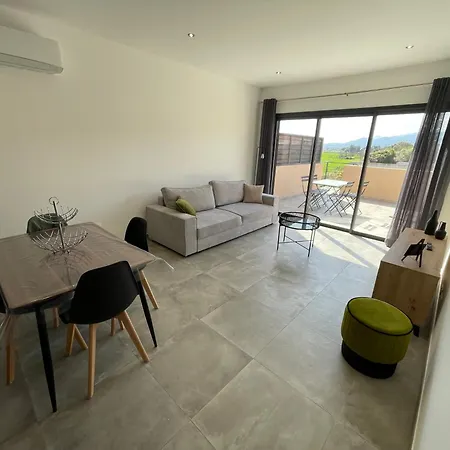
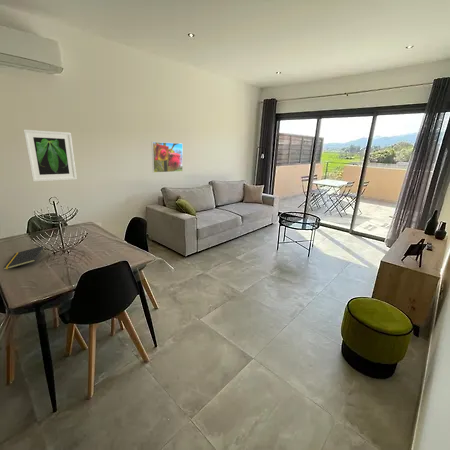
+ notepad (24, 257)
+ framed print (168, 157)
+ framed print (52, 156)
